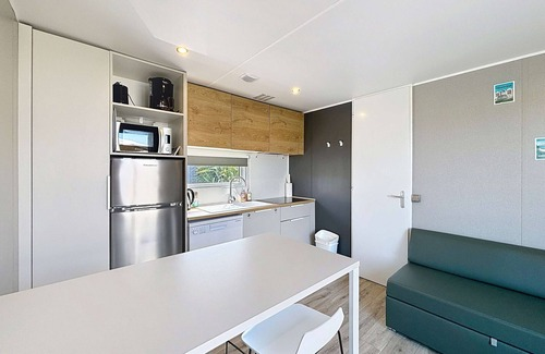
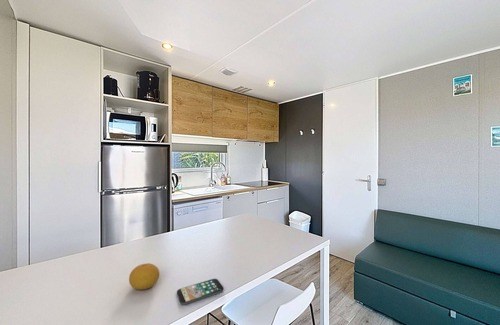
+ fruit (144, 275)
+ smartphone (200, 290)
